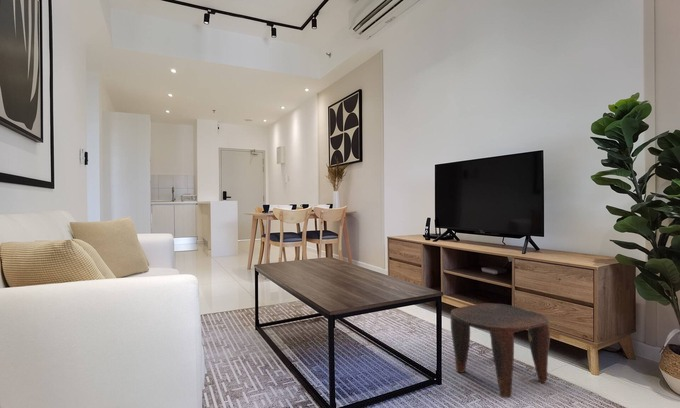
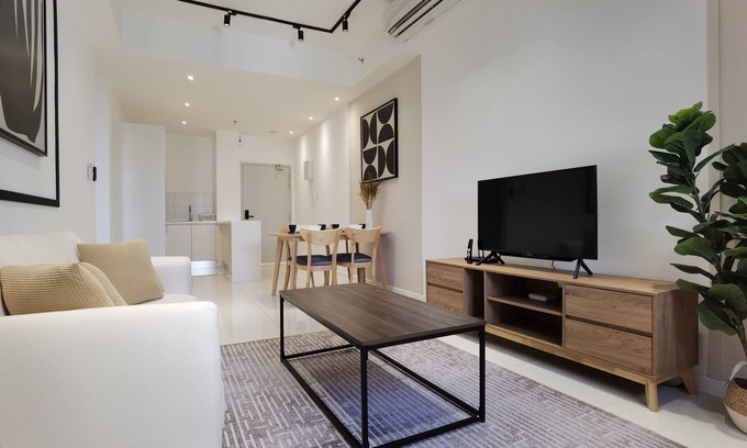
- stool (498, 344)
